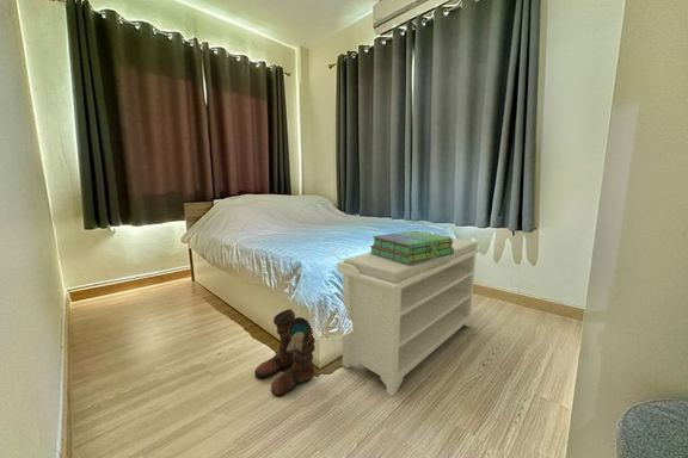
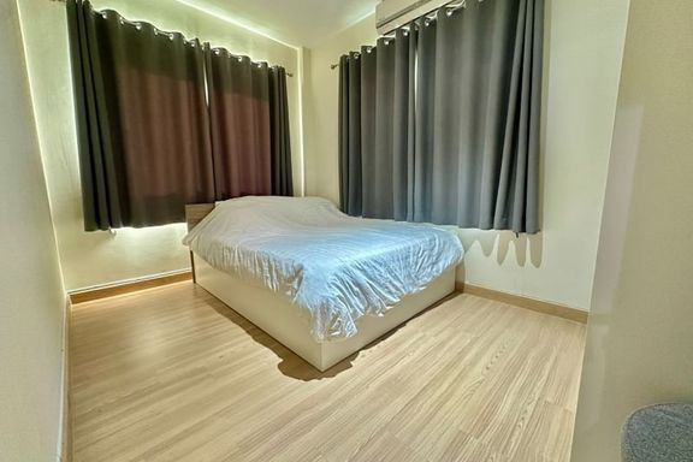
- stack of books (411, 245)
- bench (417, 297)
- boots (288, 347)
